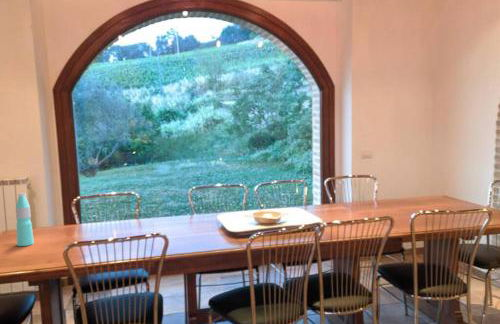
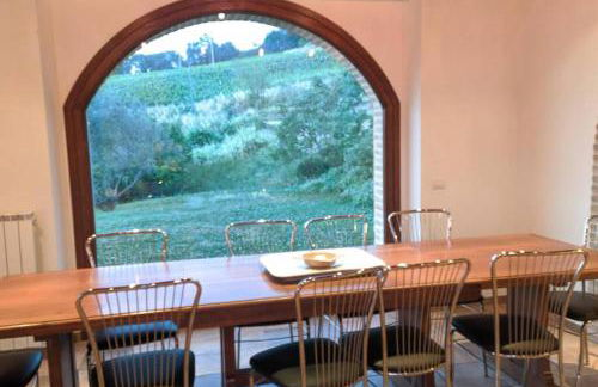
- water bottle (23, 218)
